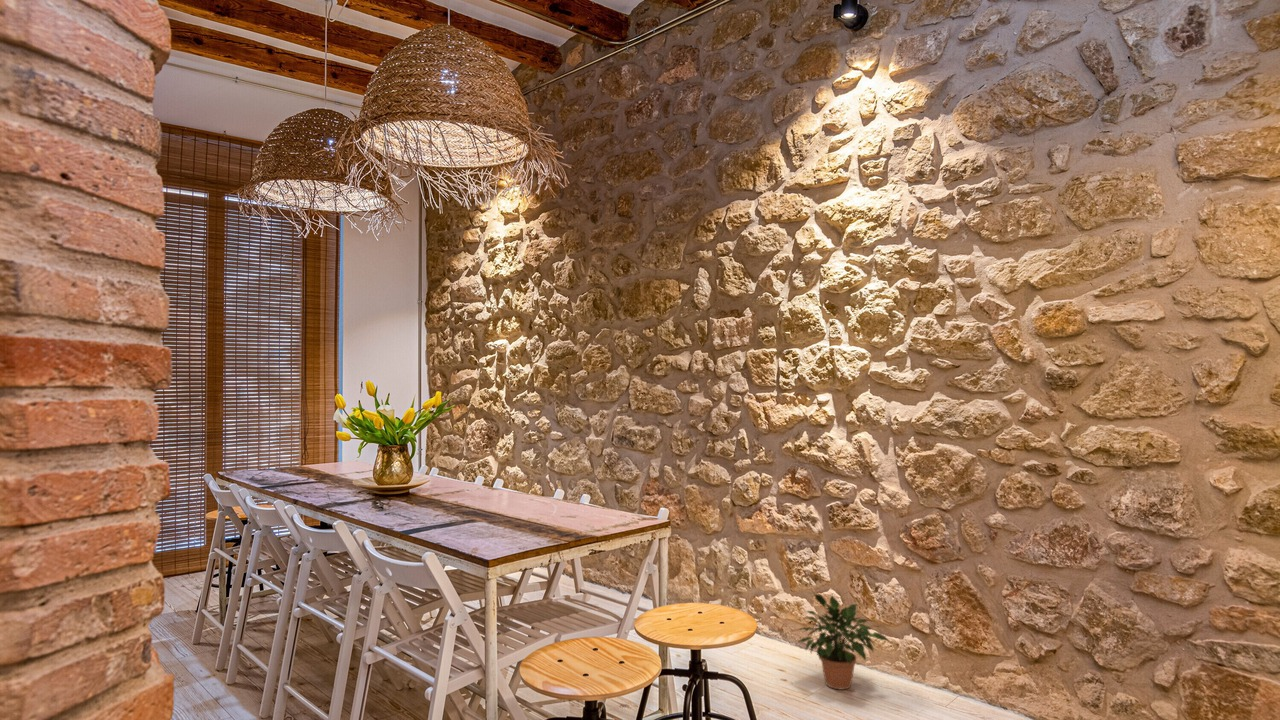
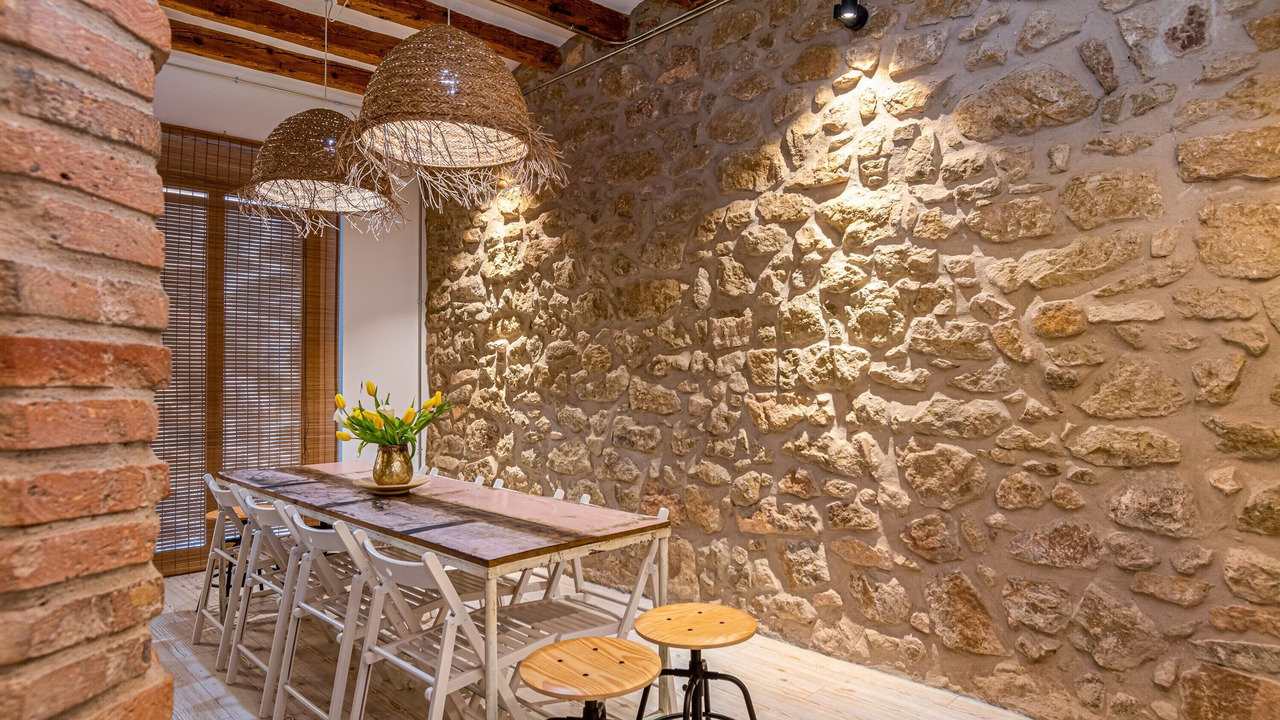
- potted plant (843, 641)
